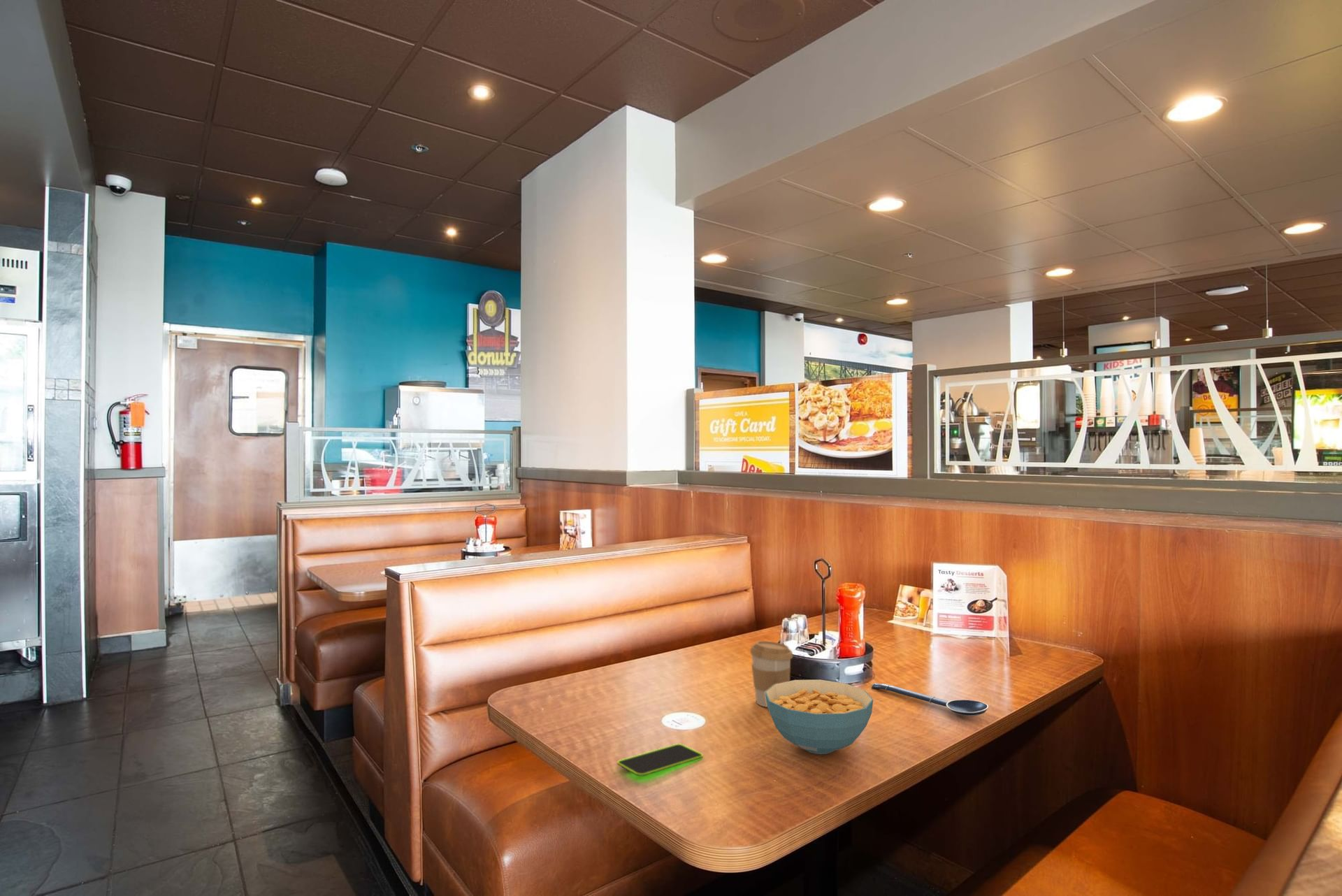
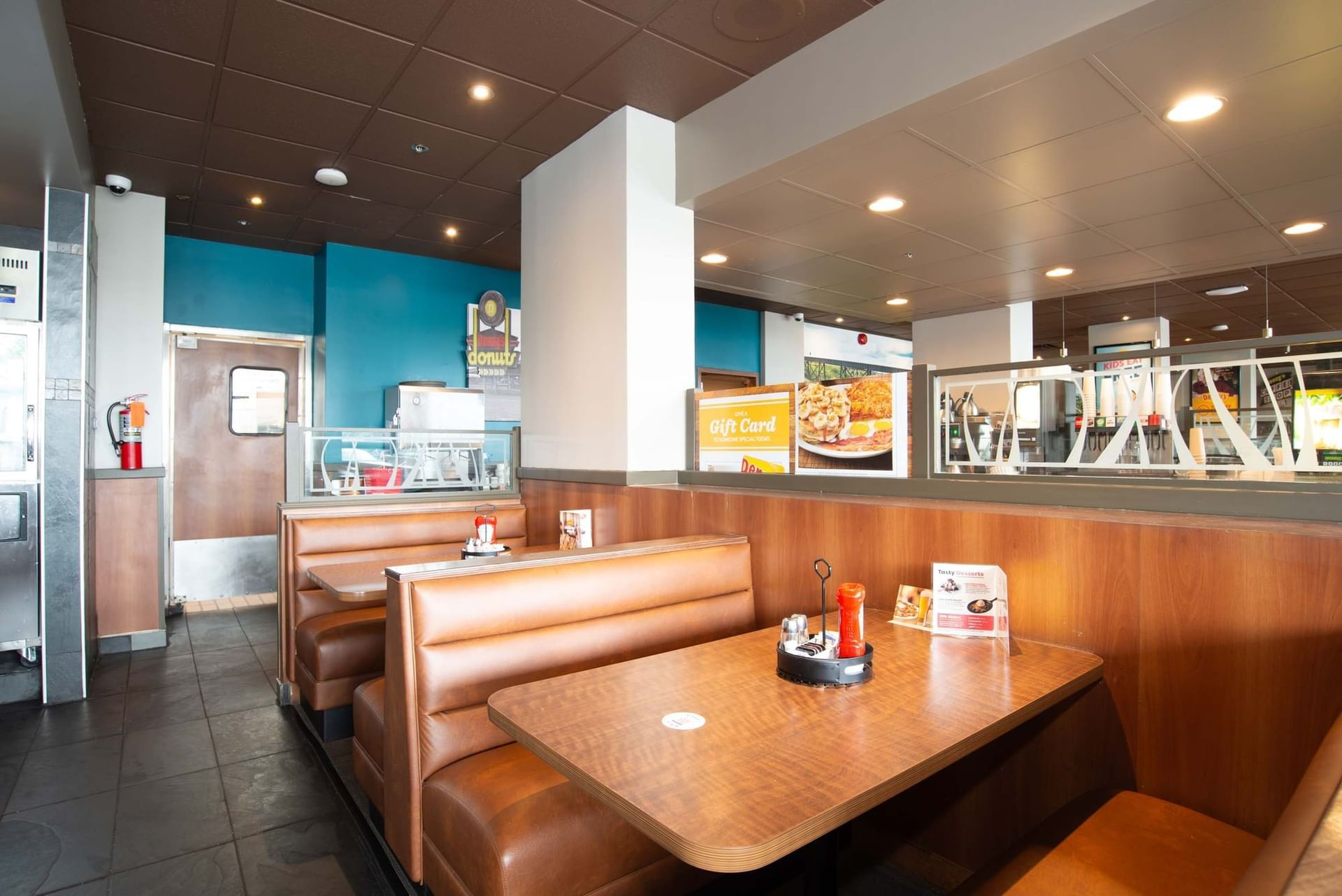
- cereal bowl (818, 721)
- spoon (928, 696)
- smartphone (661, 759)
- coffee cup (771, 672)
